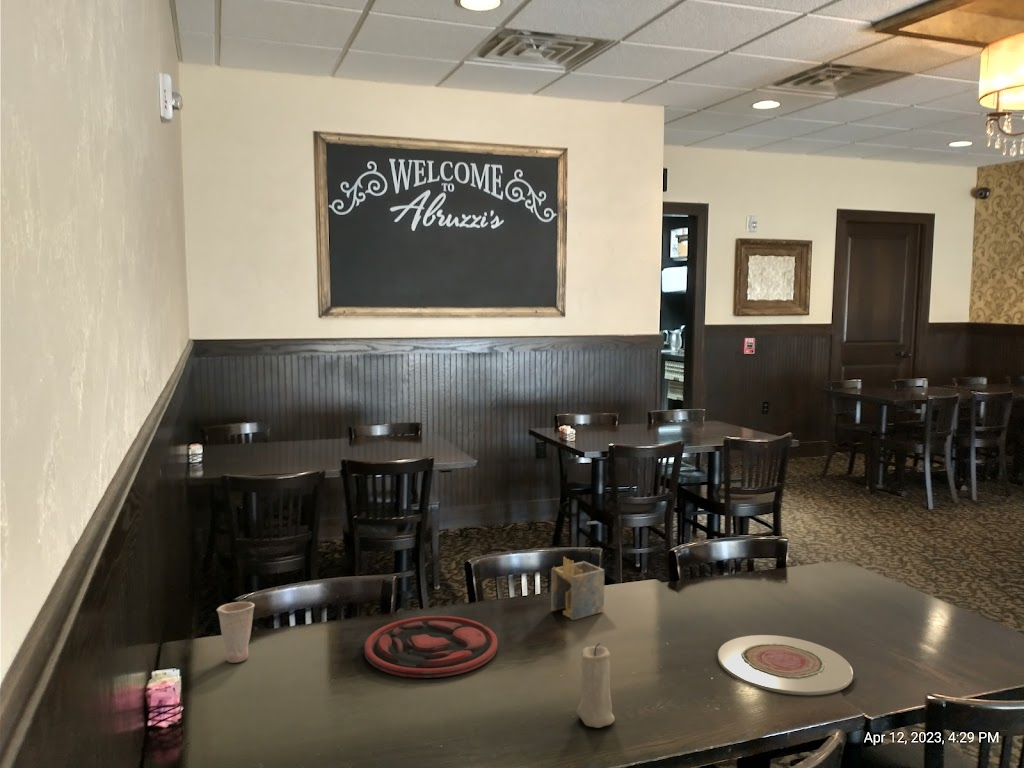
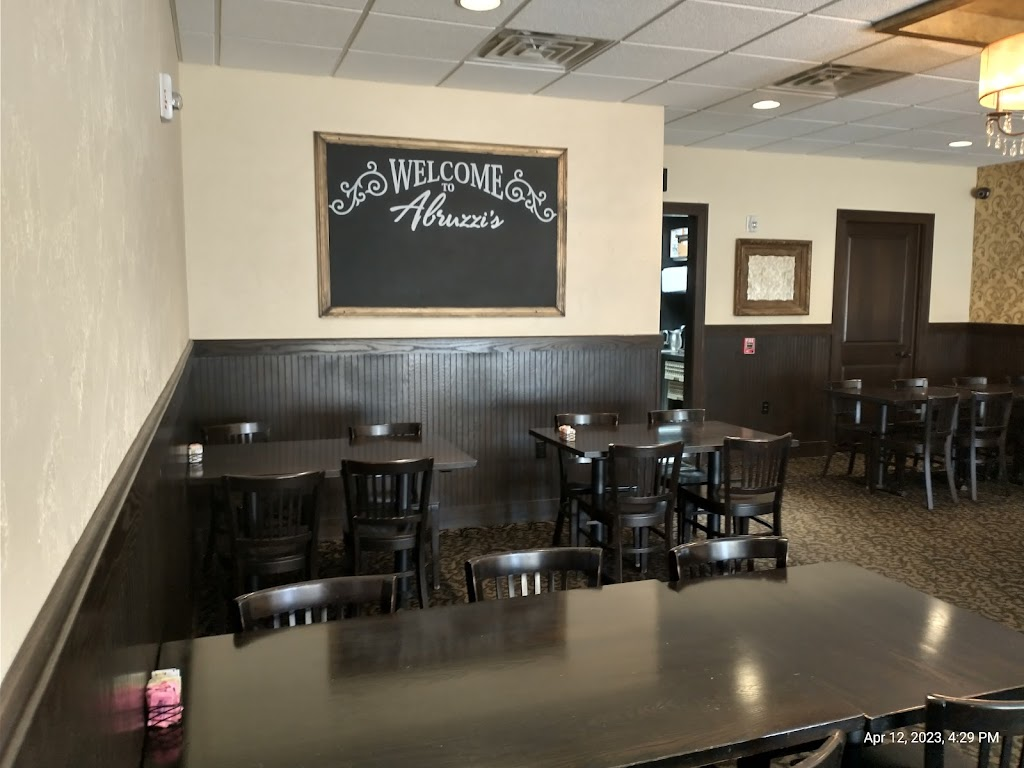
- cup (236, 631)
- plate (783, 662)
- napkin holder (577, 582)
- plate (431, 643)
- candle (595, 681)
